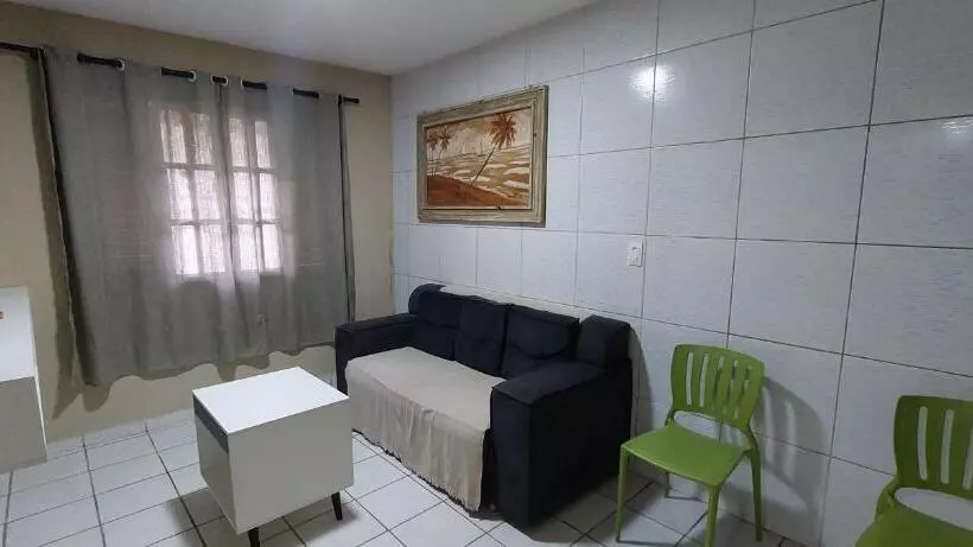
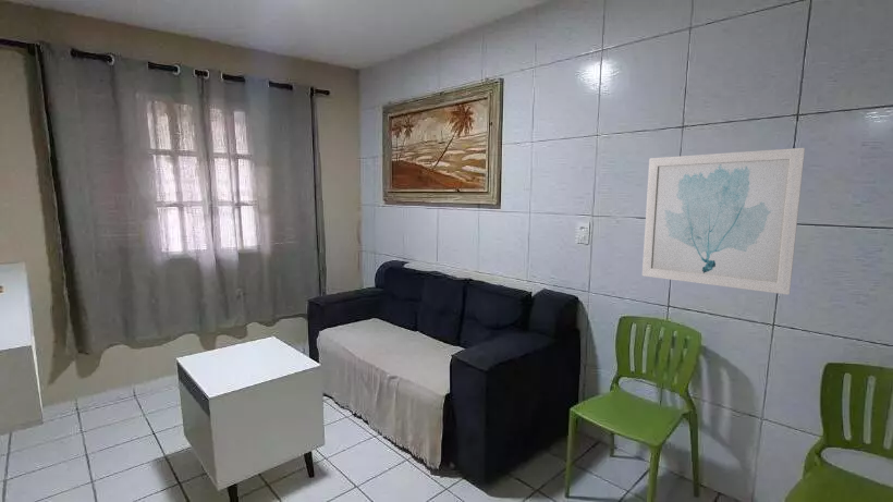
+ wall art (712, 220)
